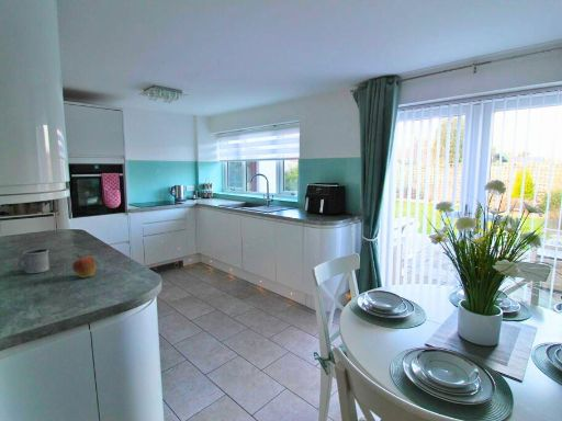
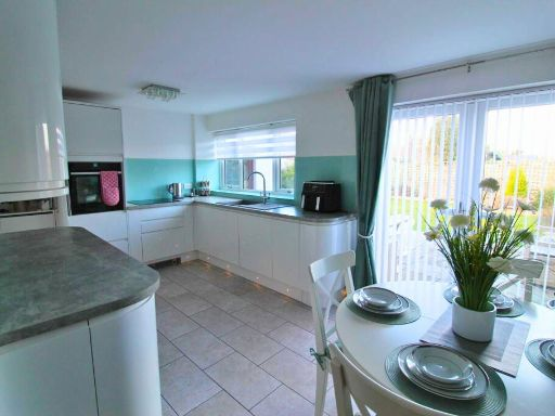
- mug (33, 261)
- apple (83, 265)
